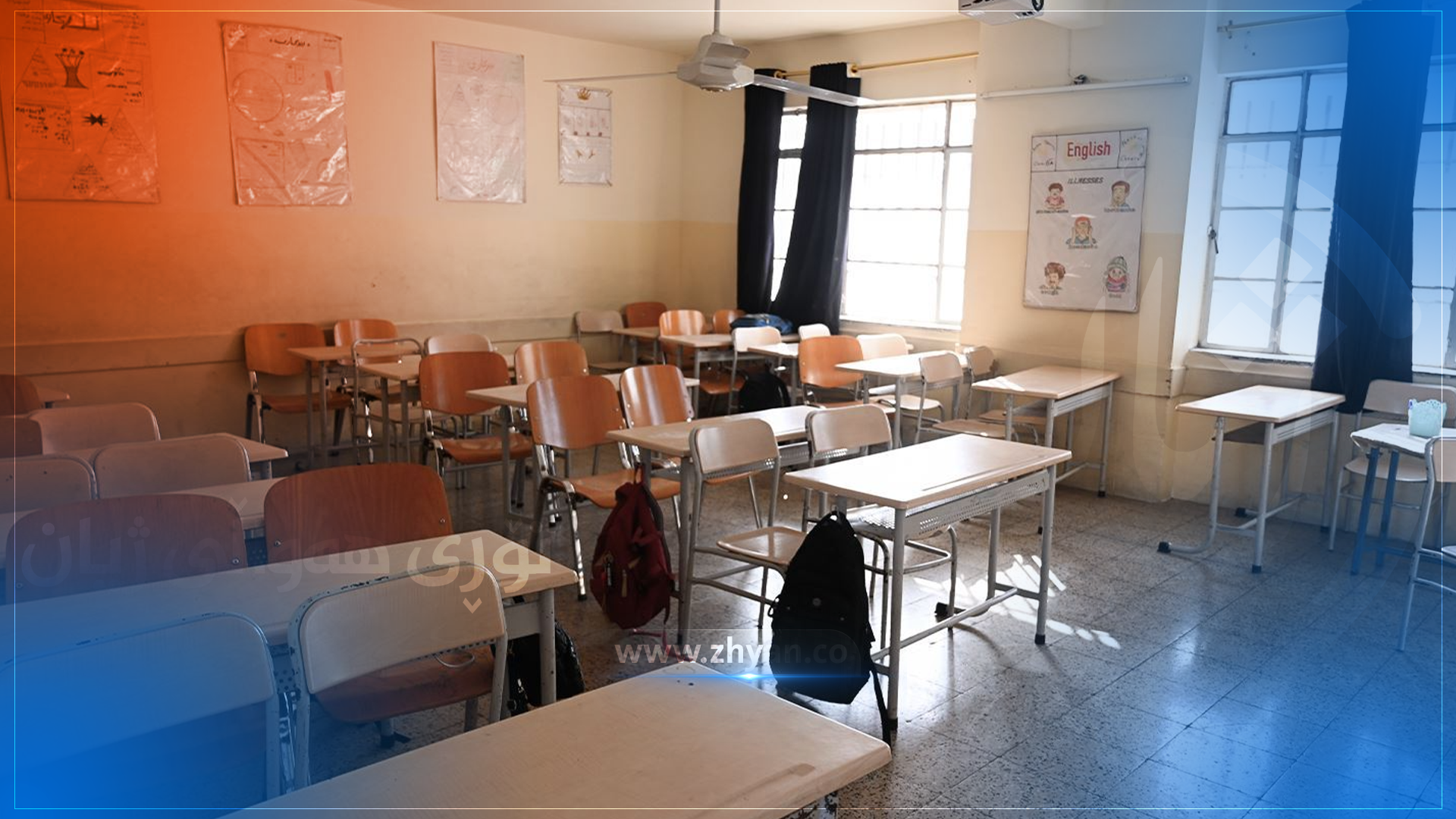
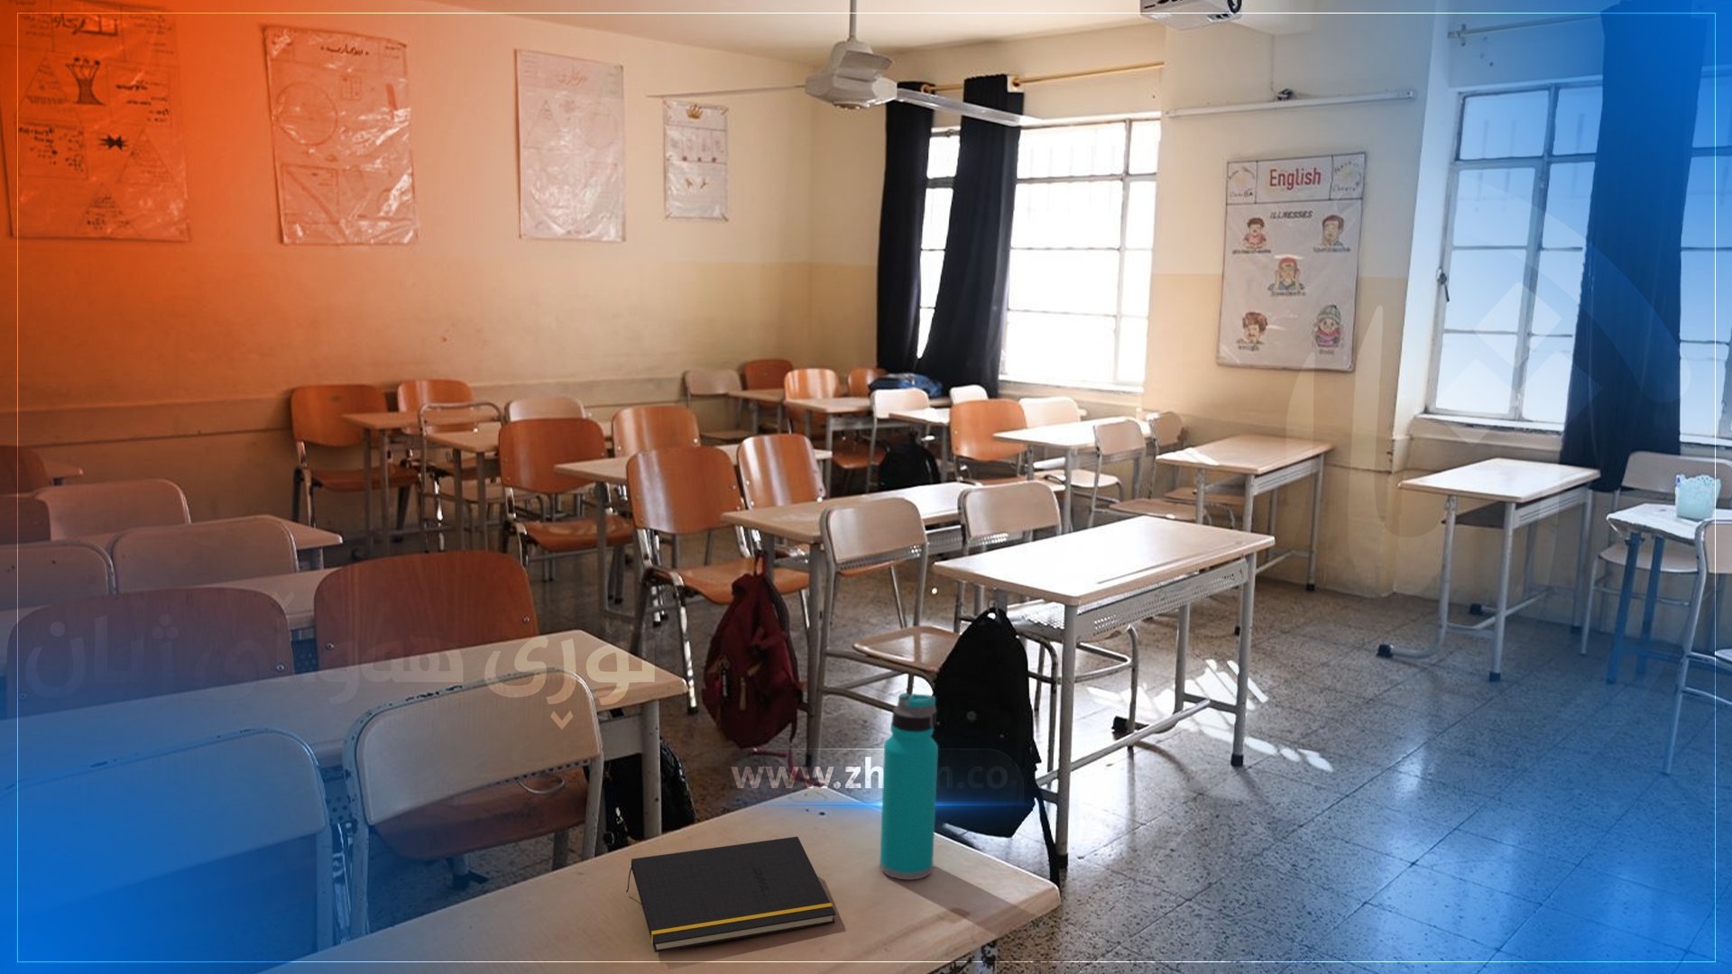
+ water bottle (909, 781)
+ notepad (730, 890)
